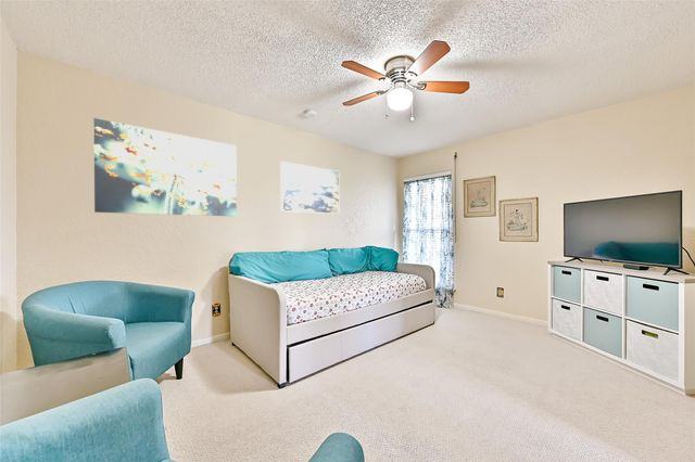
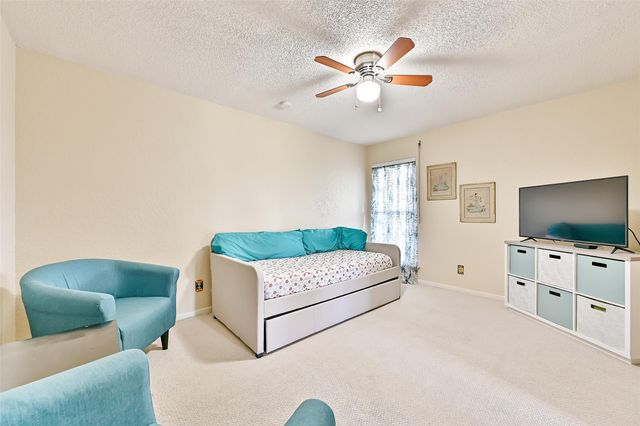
- wall art (175, 174)
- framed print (312, 189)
